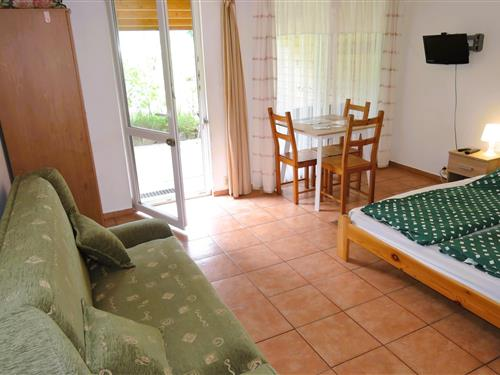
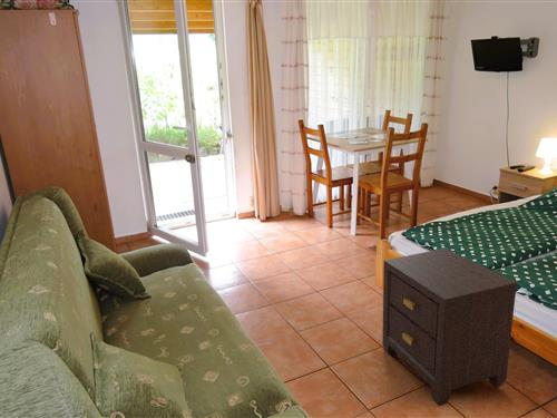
+ nightstand (440, 321)
